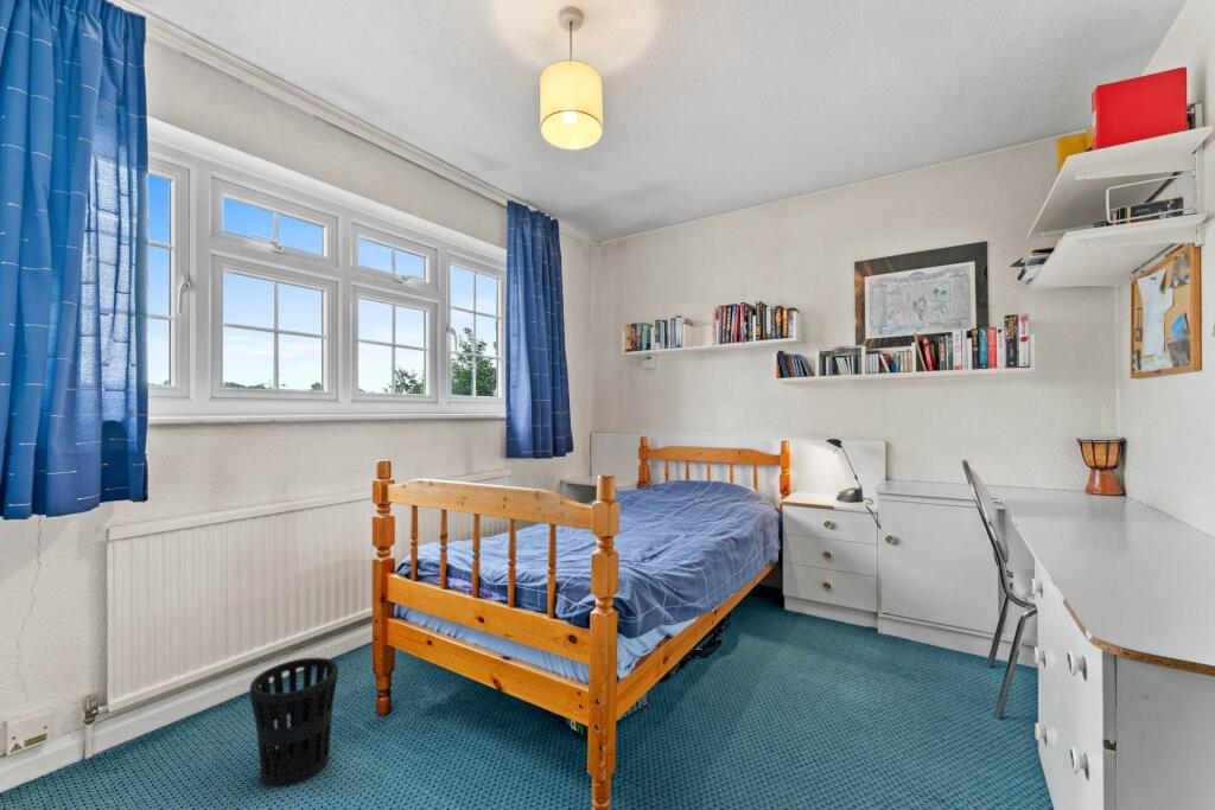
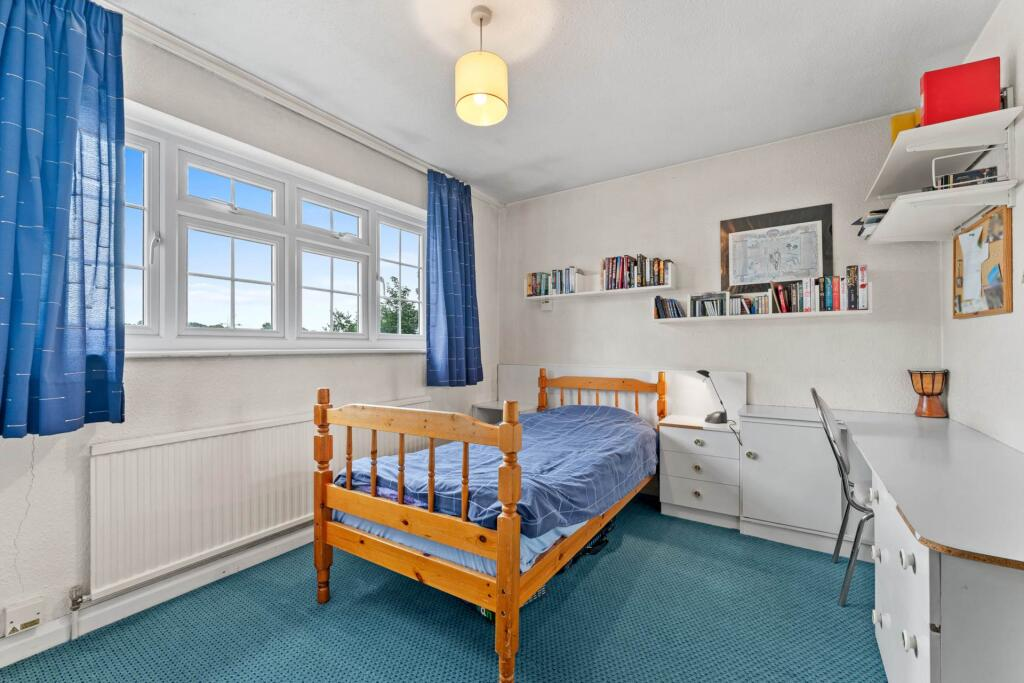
- wastebasket (295, 720)
